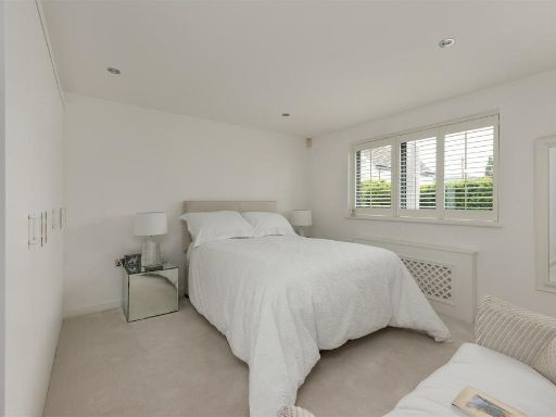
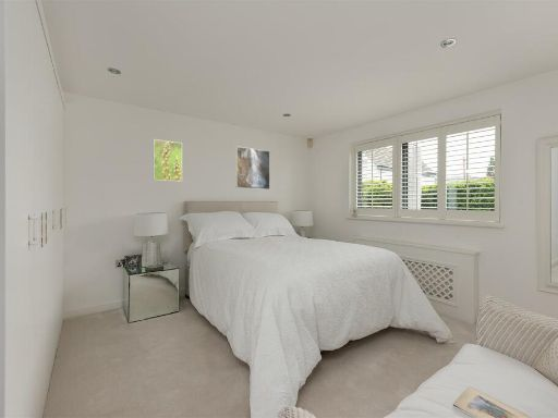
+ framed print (168, 160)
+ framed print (253, 169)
